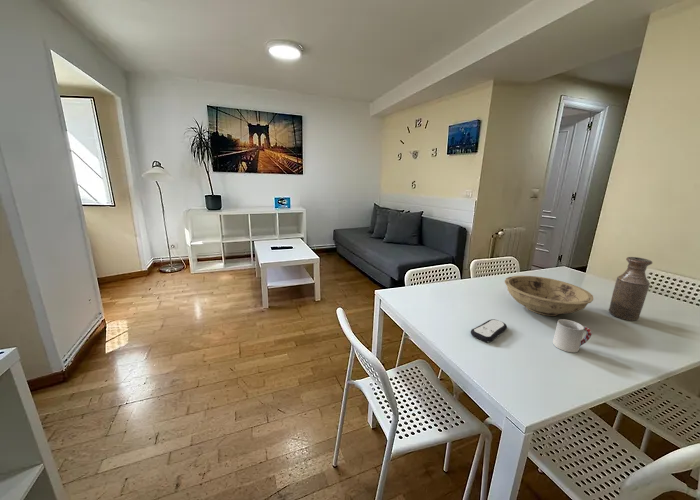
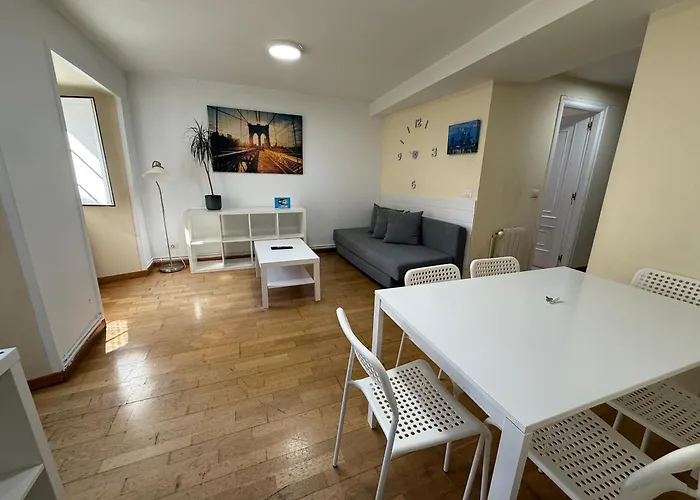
- cup (573, 335)
- remote control (489, 329)
- bowl (543, 298)
- bottle (630, 288)
